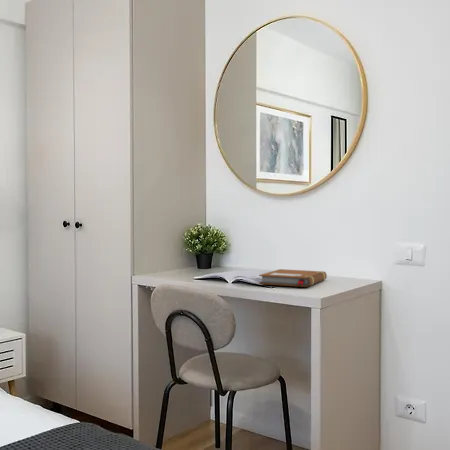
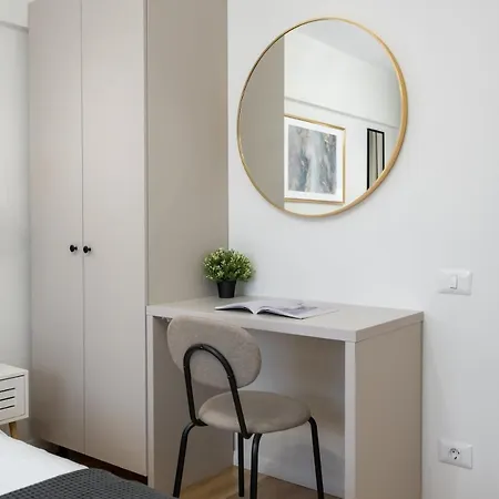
- notebook (293, 277)
